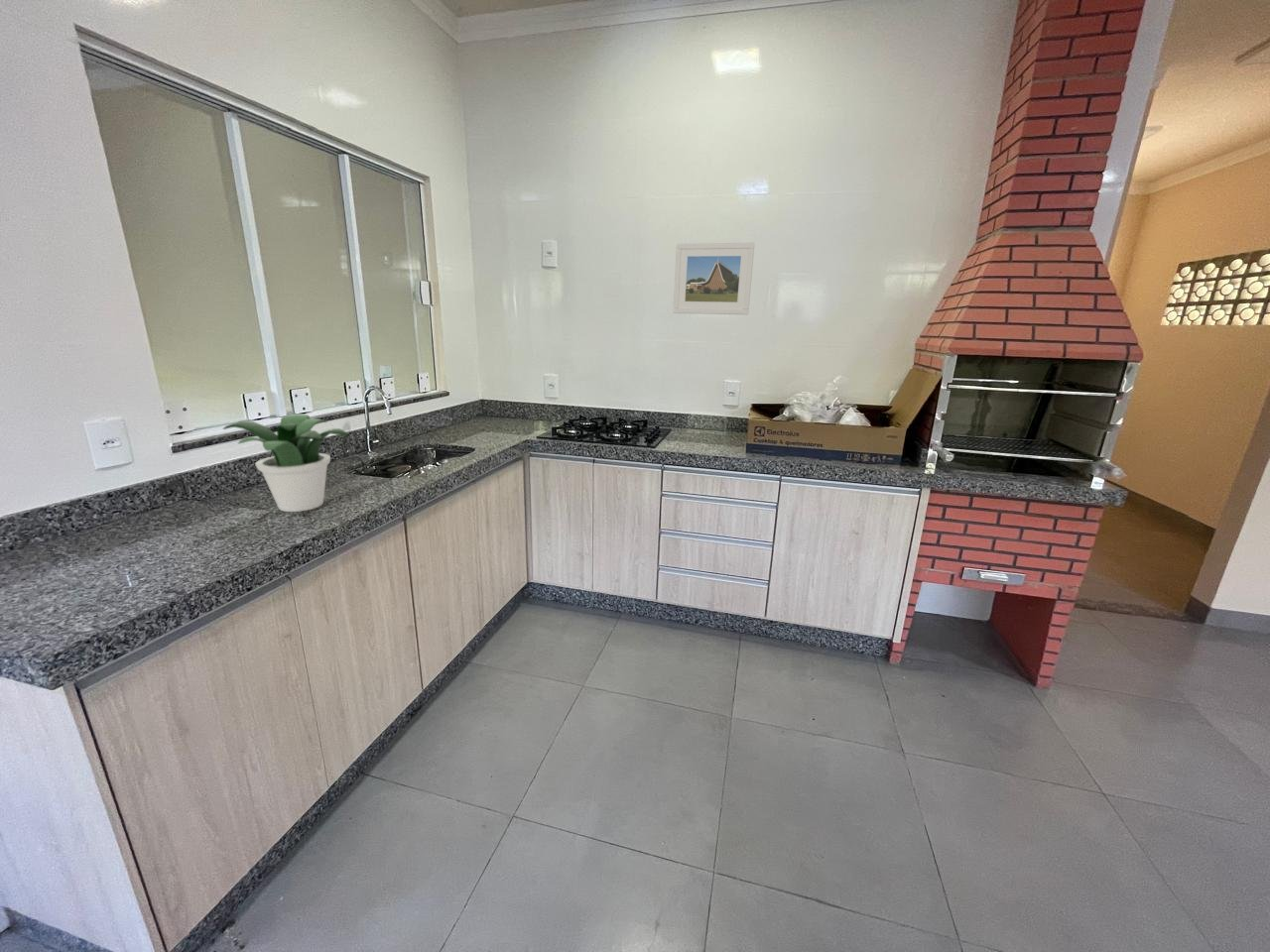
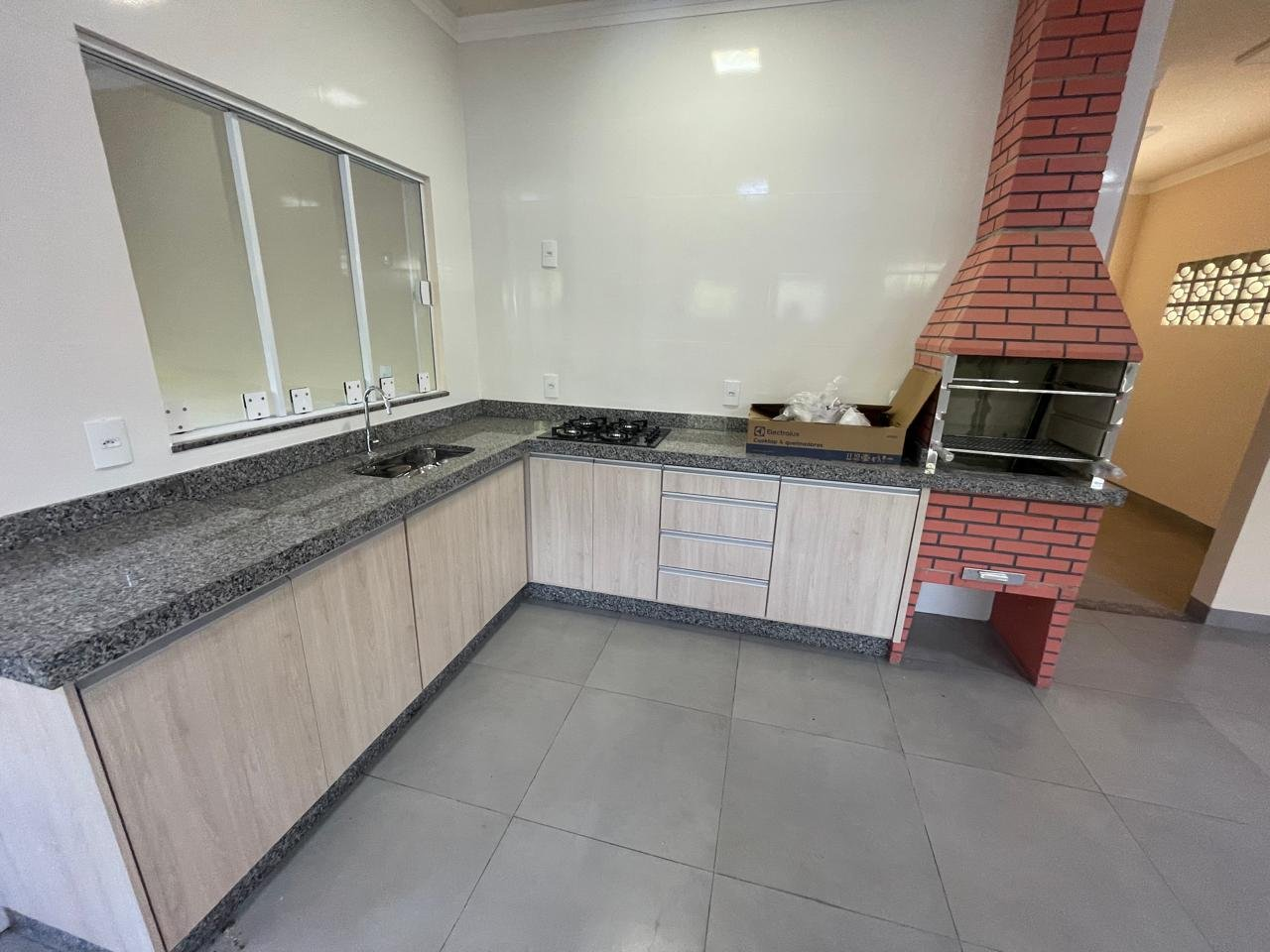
- potted plant (293, 462)
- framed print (712, 279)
